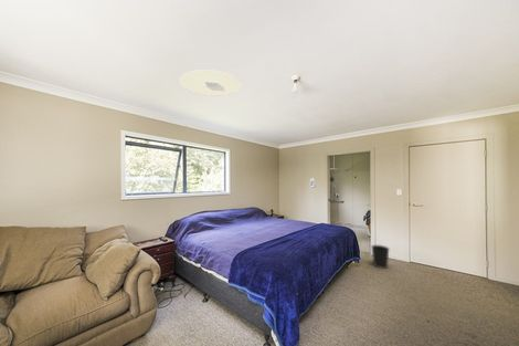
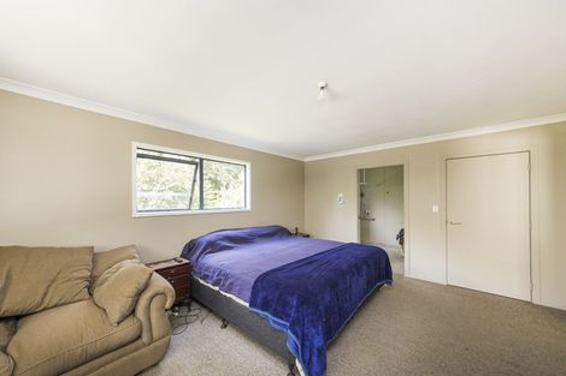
- ceiling light (211, 82)
- wastebasket (380, 256)
